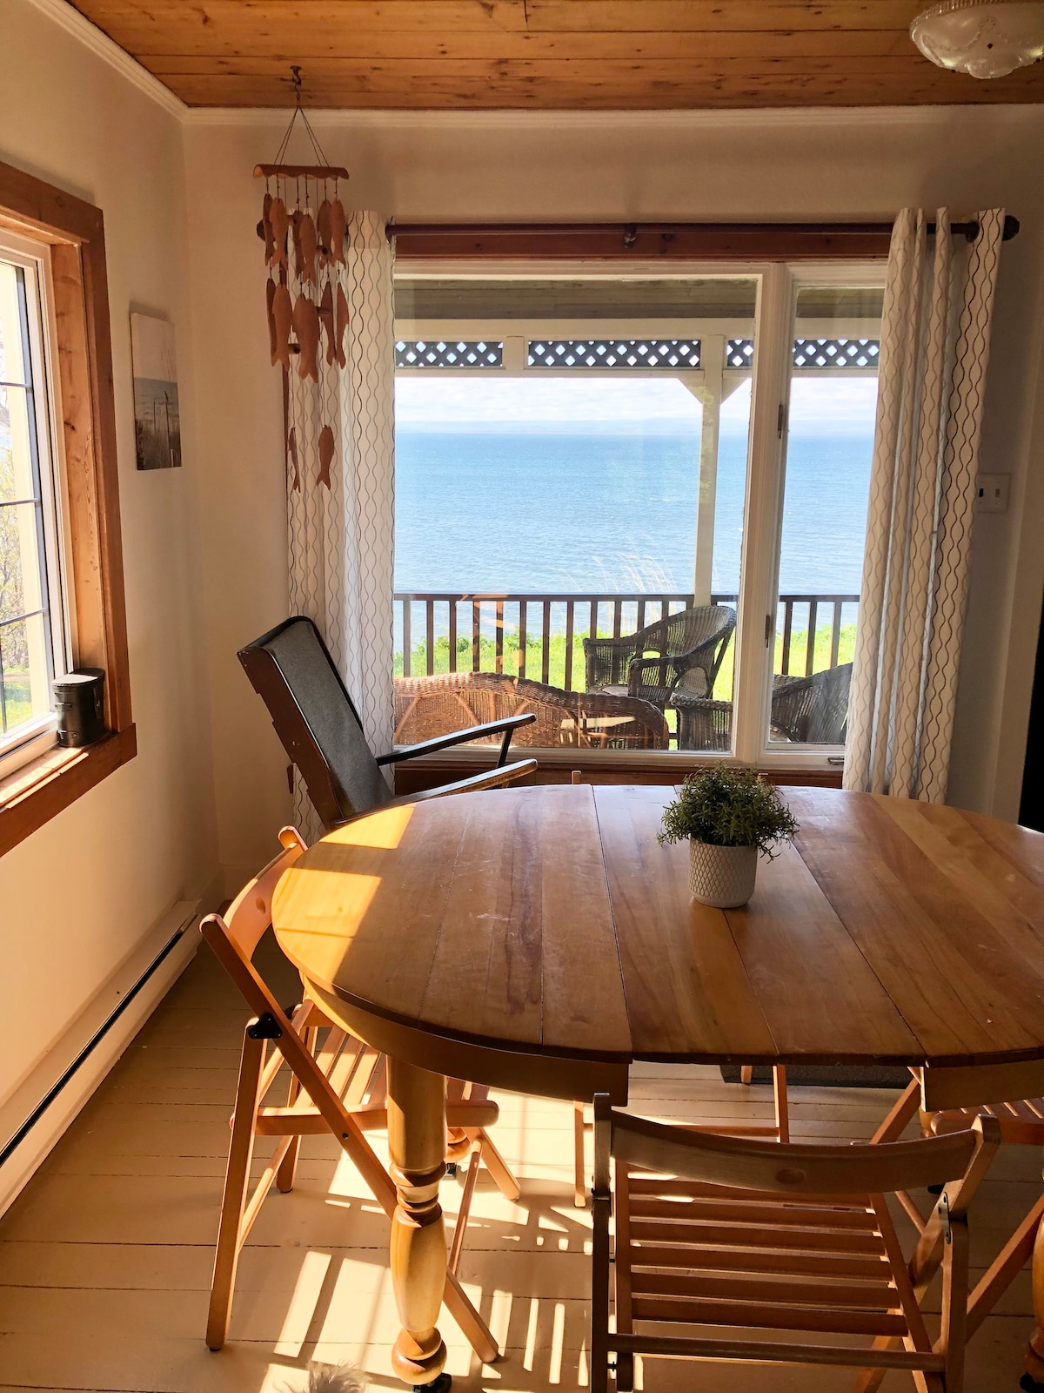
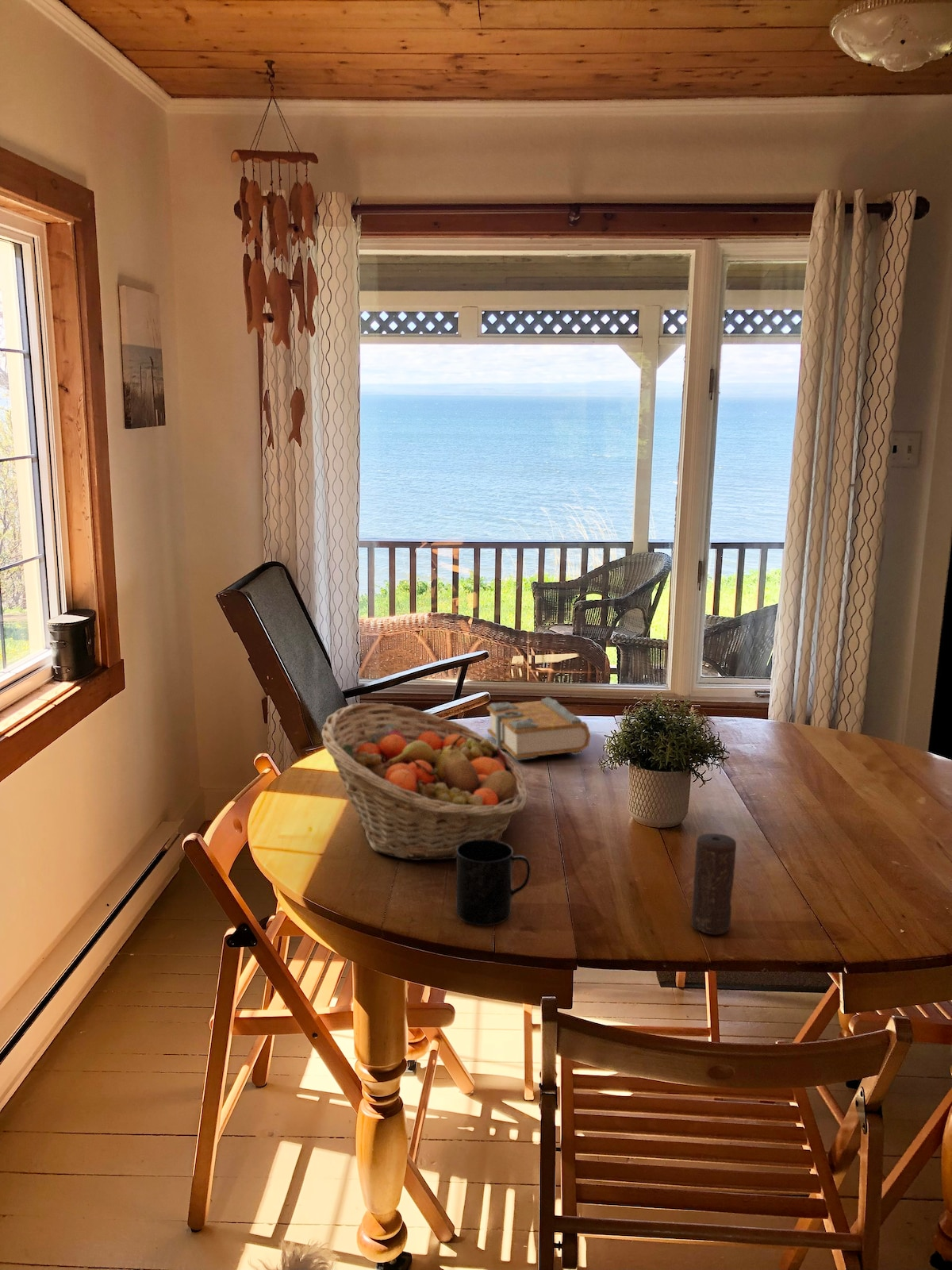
+ candle (713, 883)
+ fruit basket (426, 773)
+ mug (493, 883)
+ book (536, 726)
